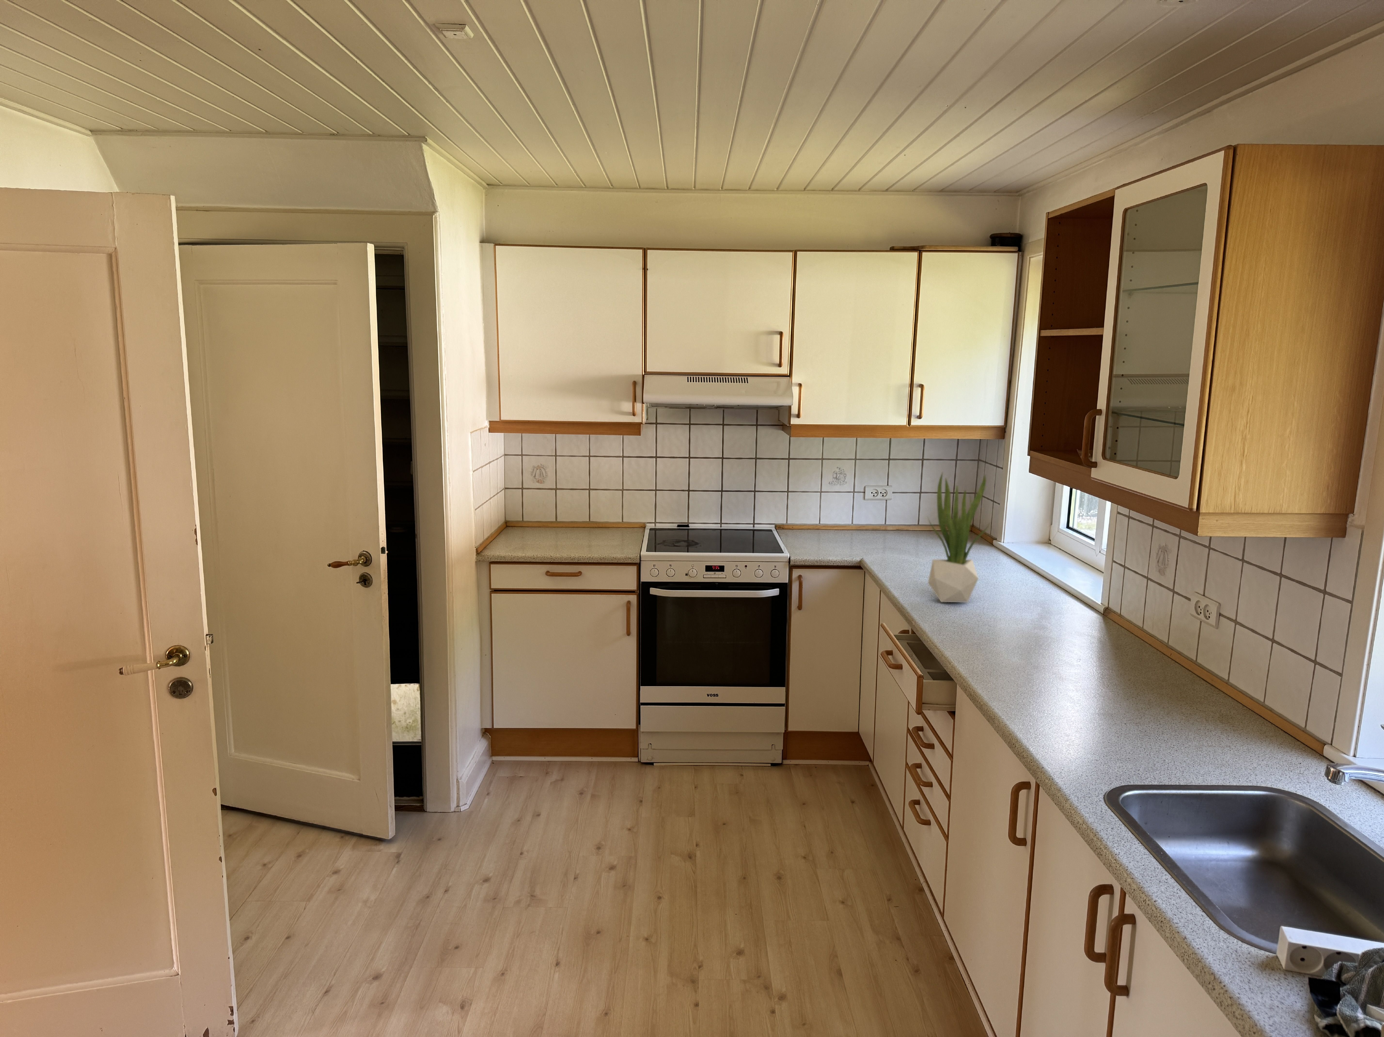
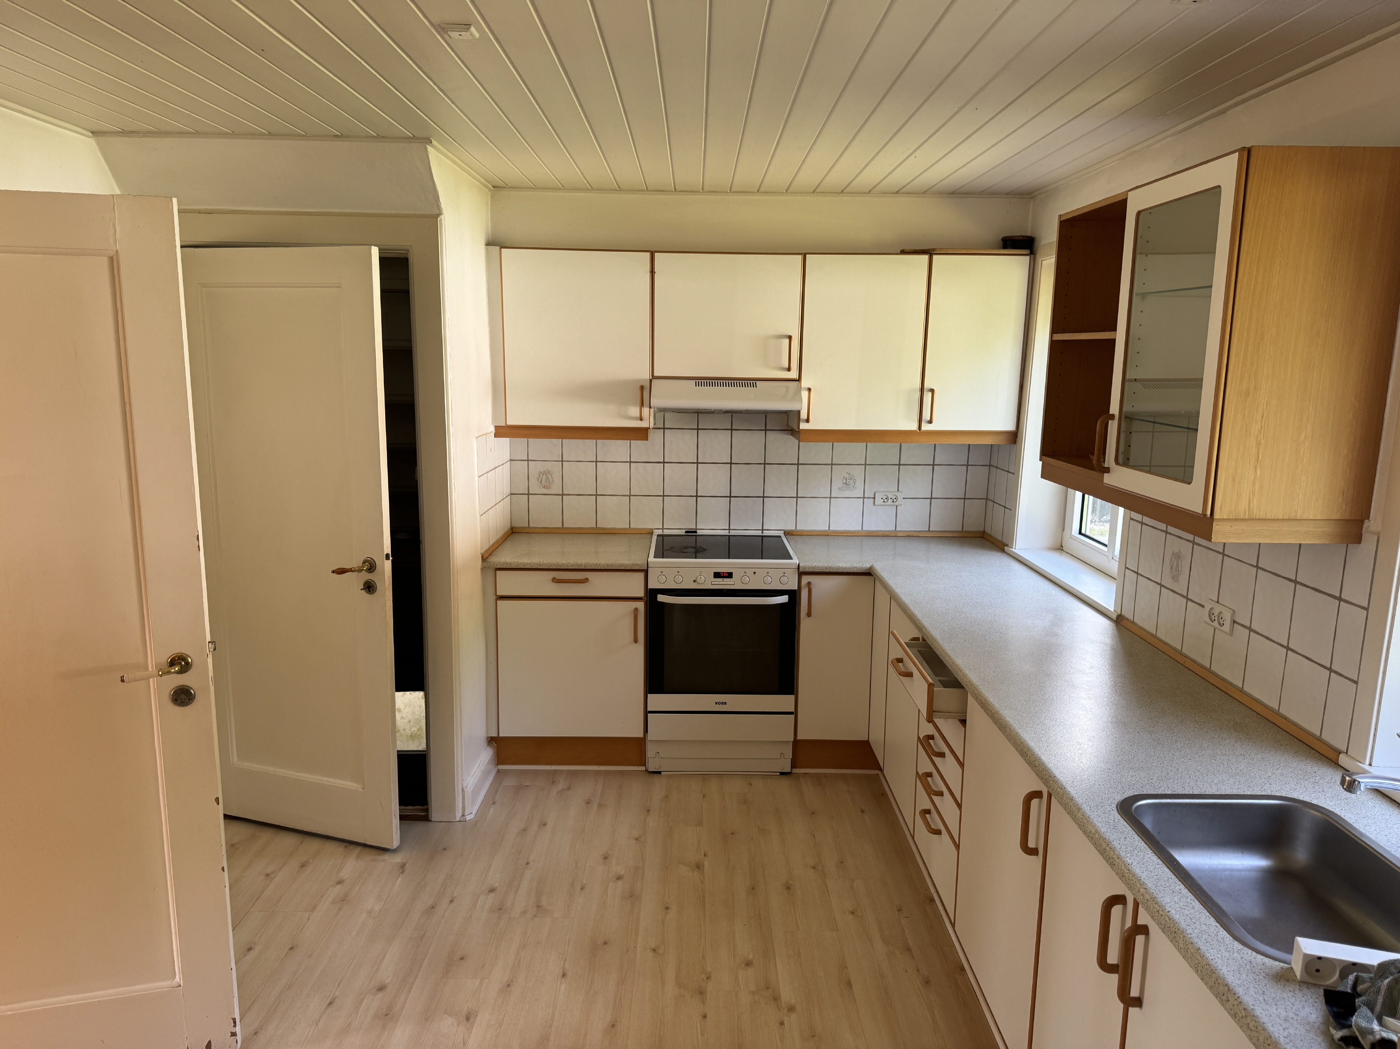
- potted plant (955, 537)
